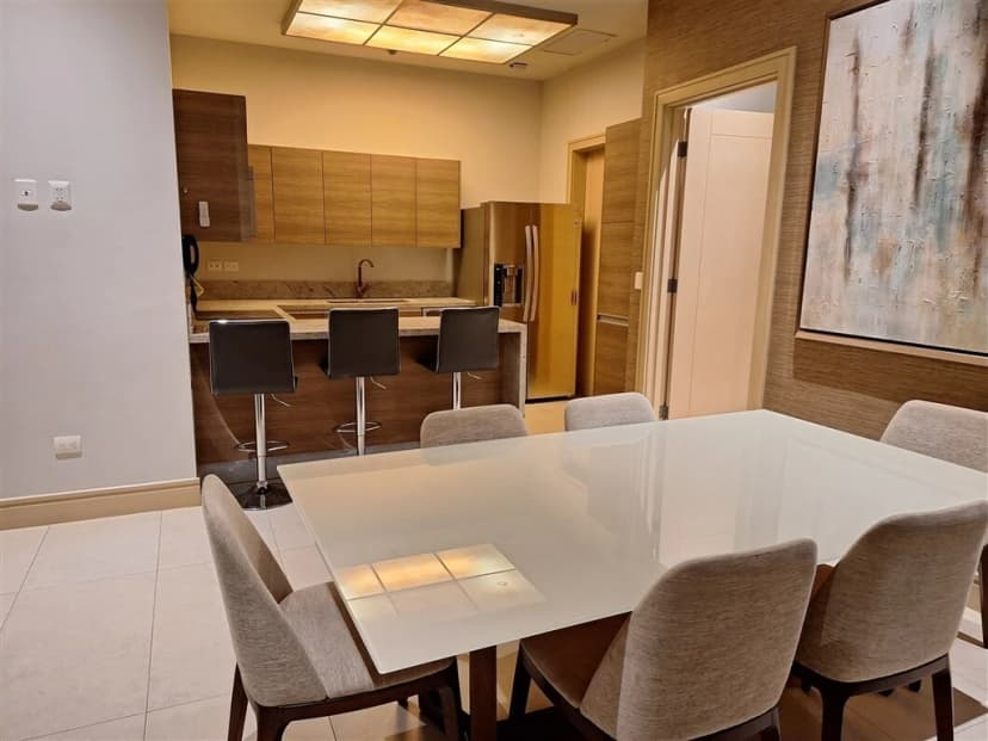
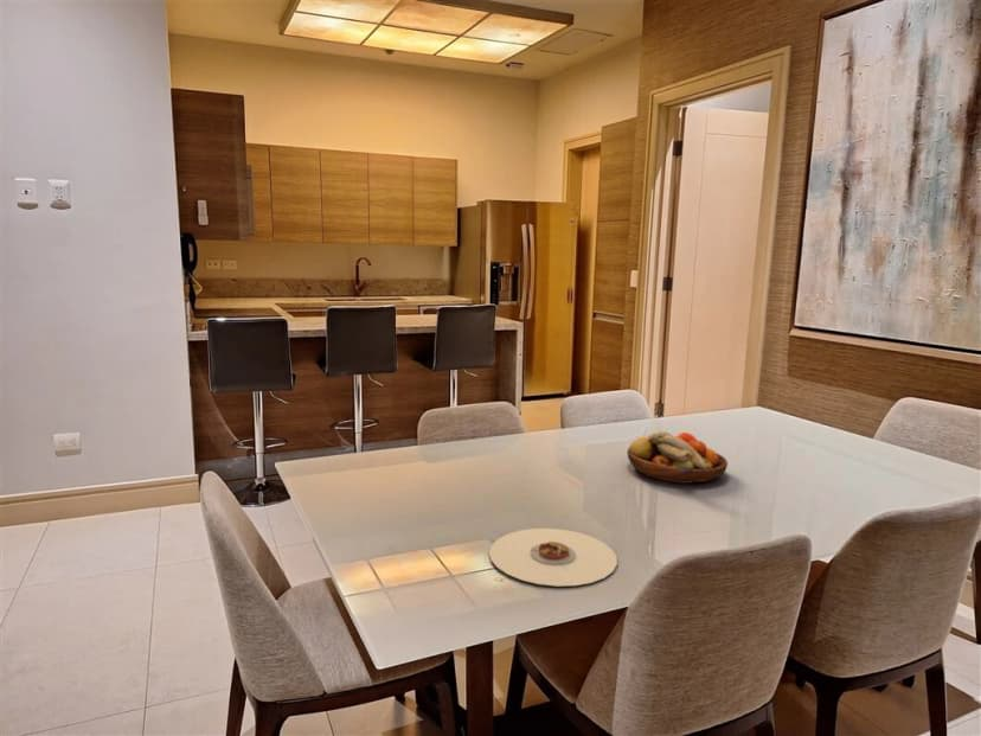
+ plate (552, 549)
+ fruit bowl (677, 452)
